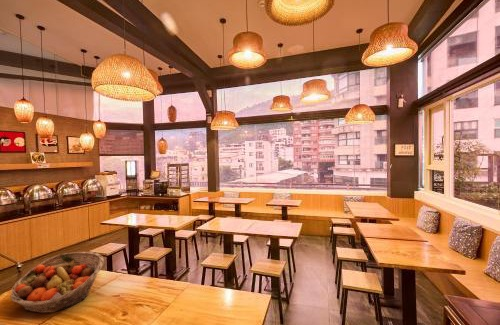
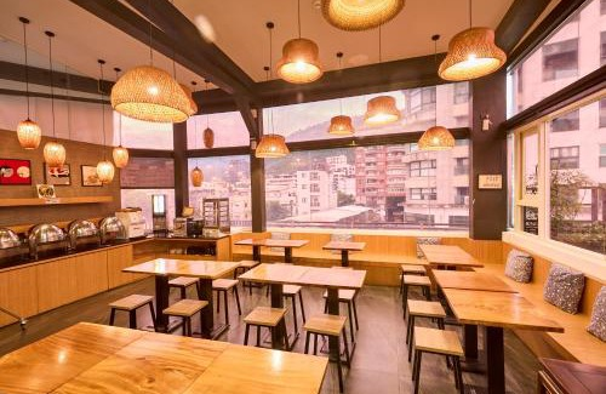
- fruit basket (60, 280)
